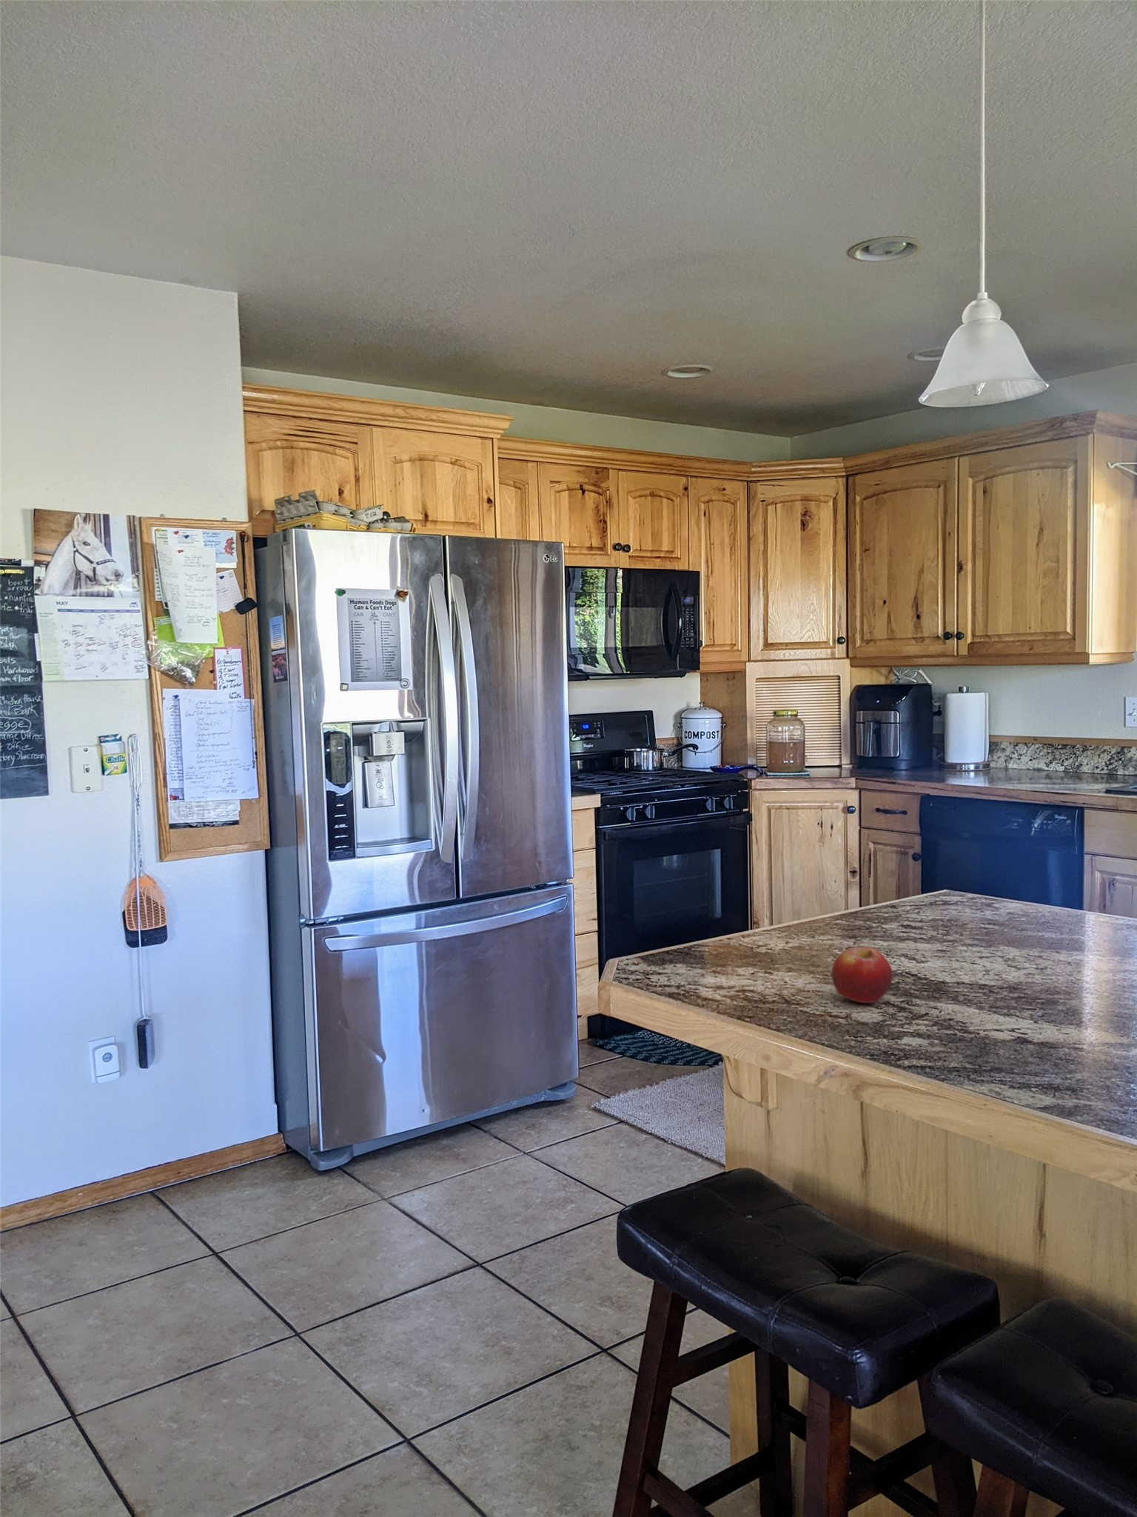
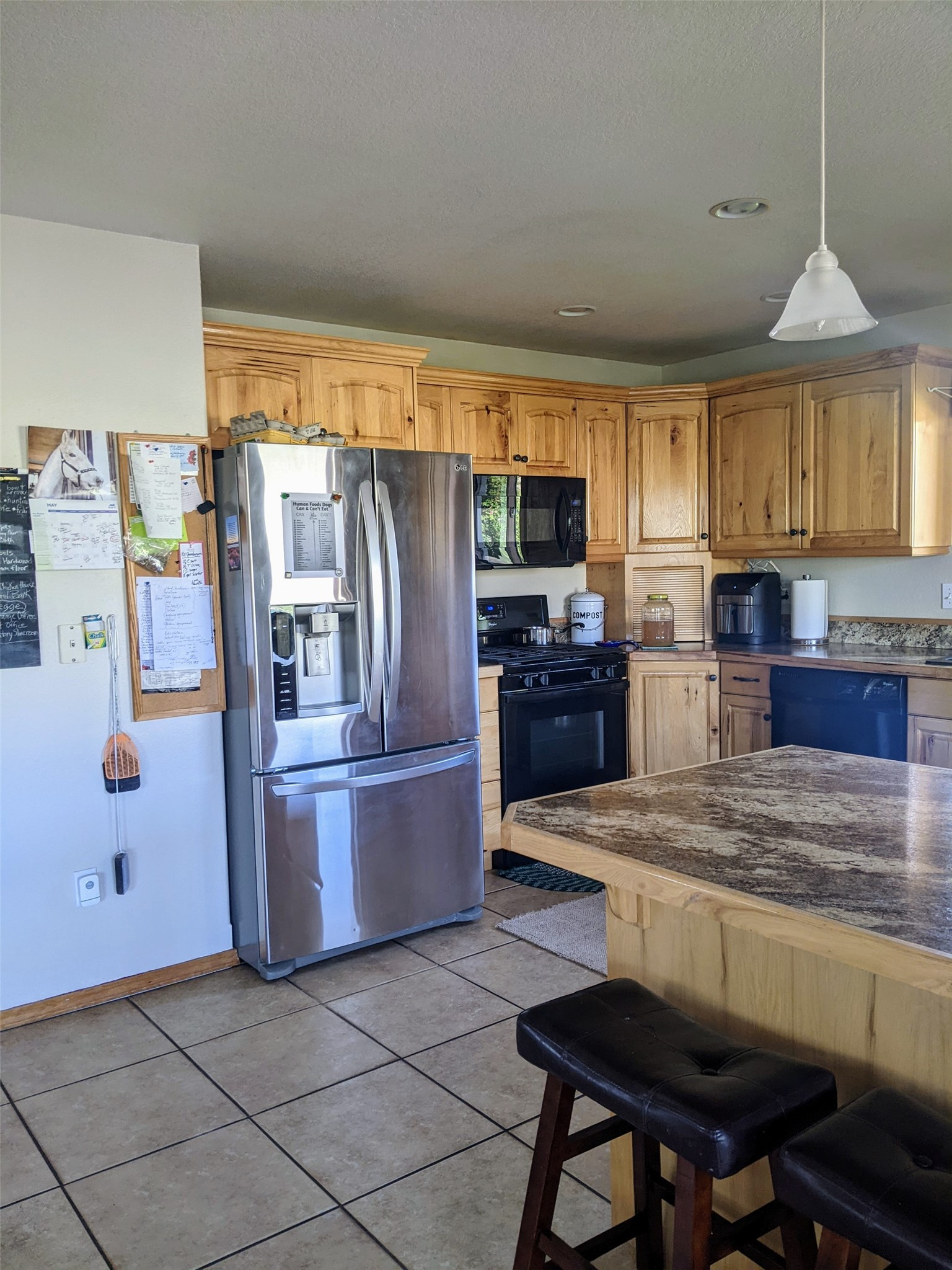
- fruit (861, 975)
